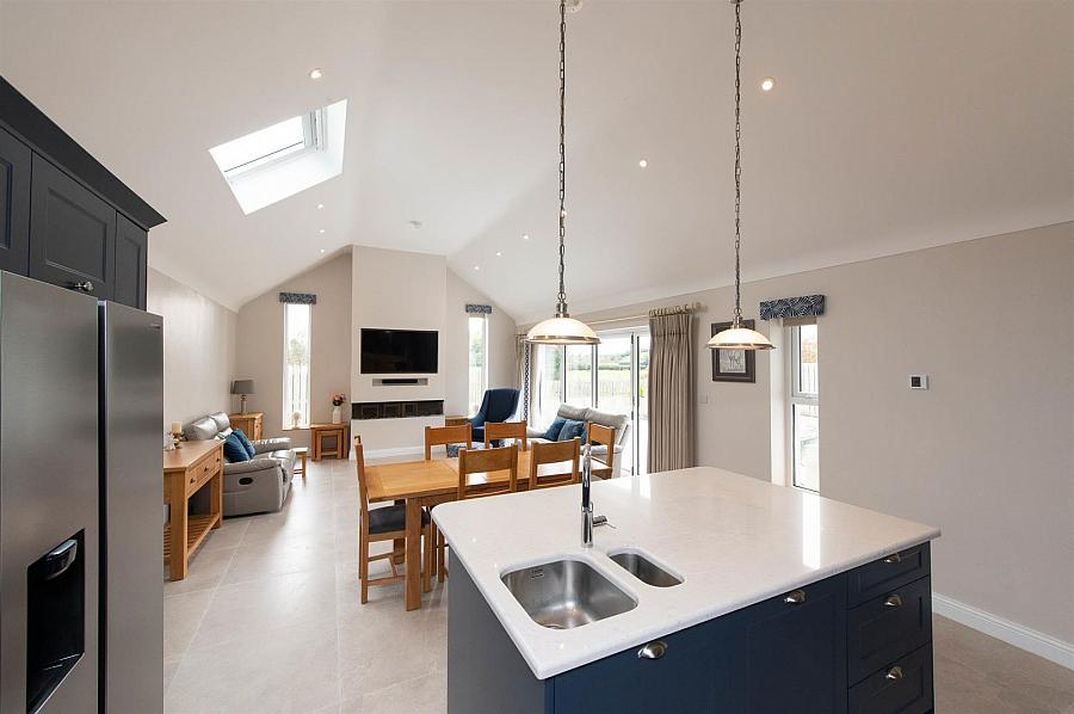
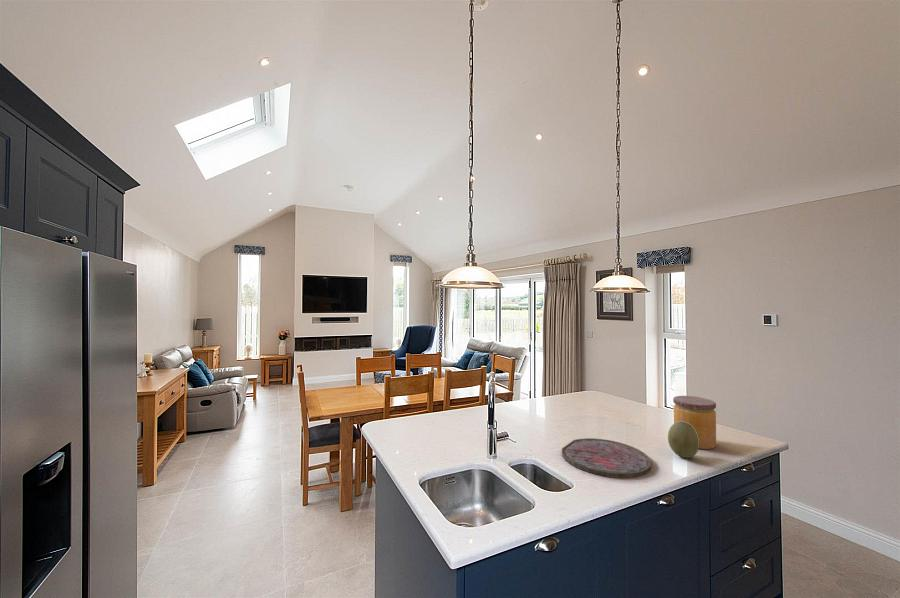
+ cutting board (604, 455)
+ fruit (683, 438)
+ jar (694, 421)
